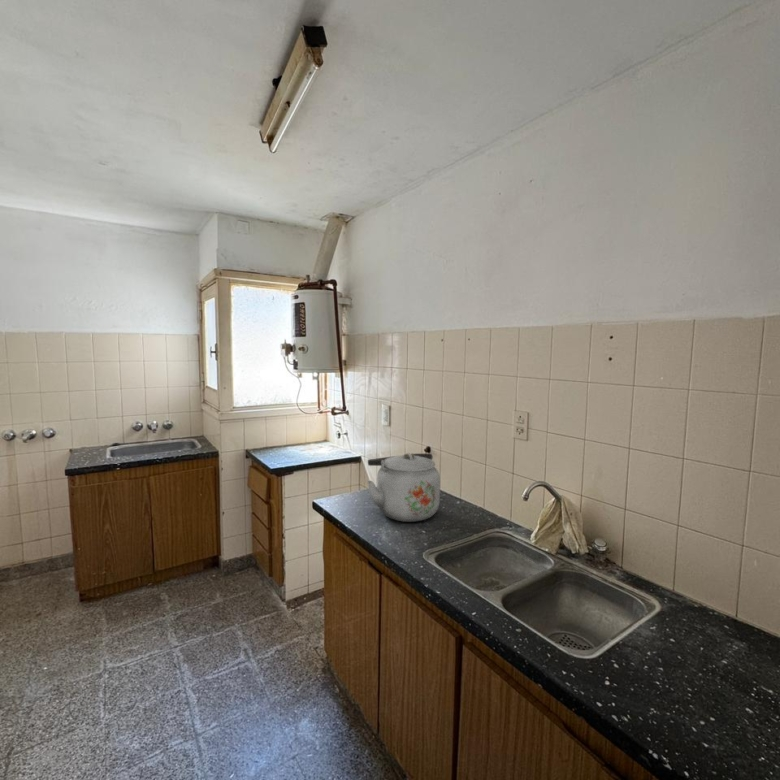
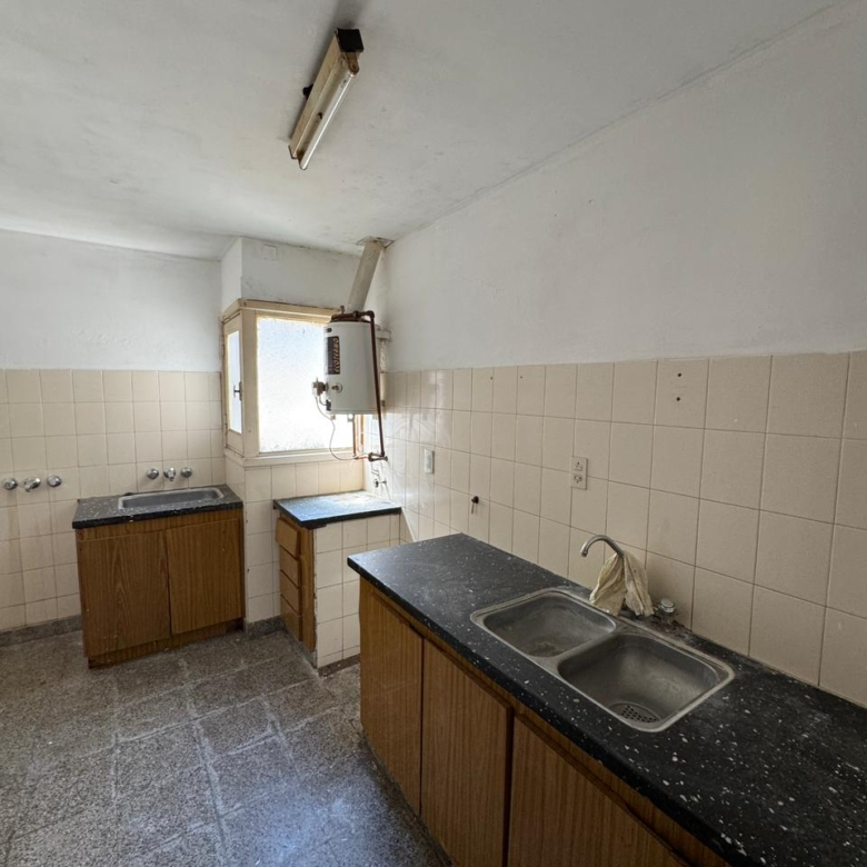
- kettle (401, 483)
